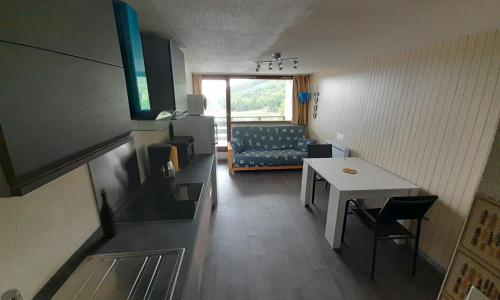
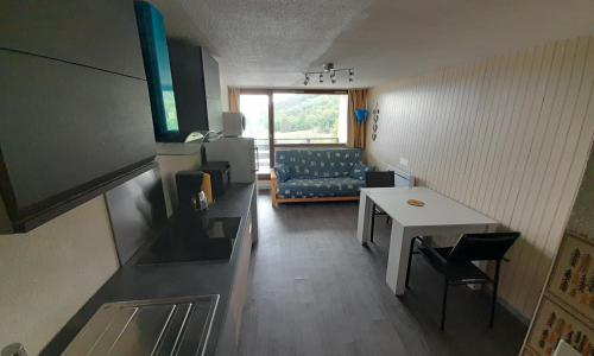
- bottle (106, 212)
